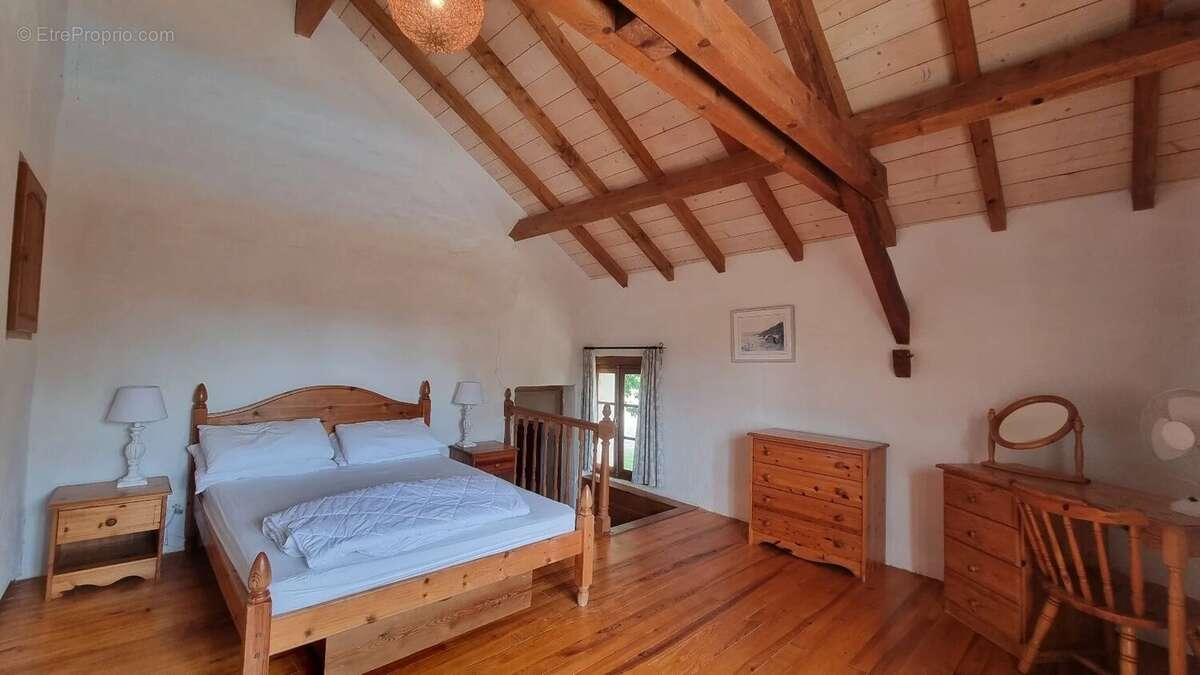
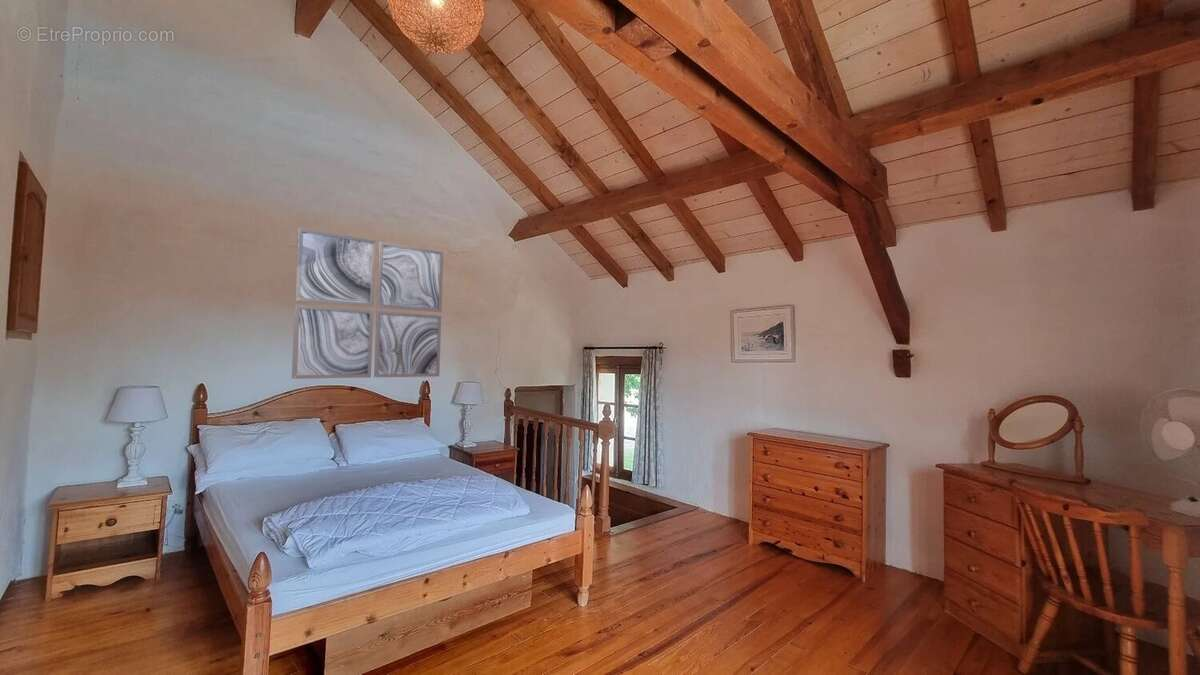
+ wall art (373, 306)
